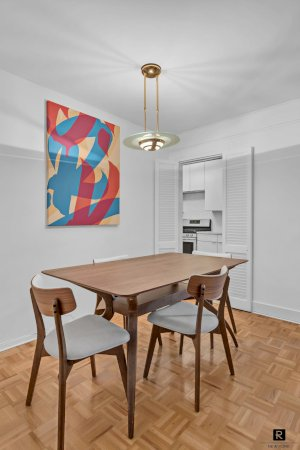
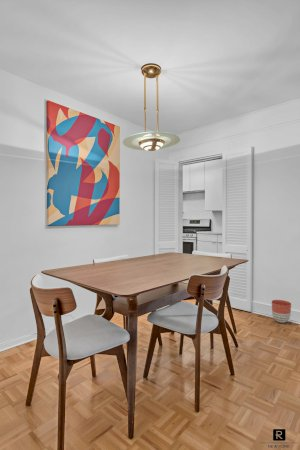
+ planter (281, 312)
